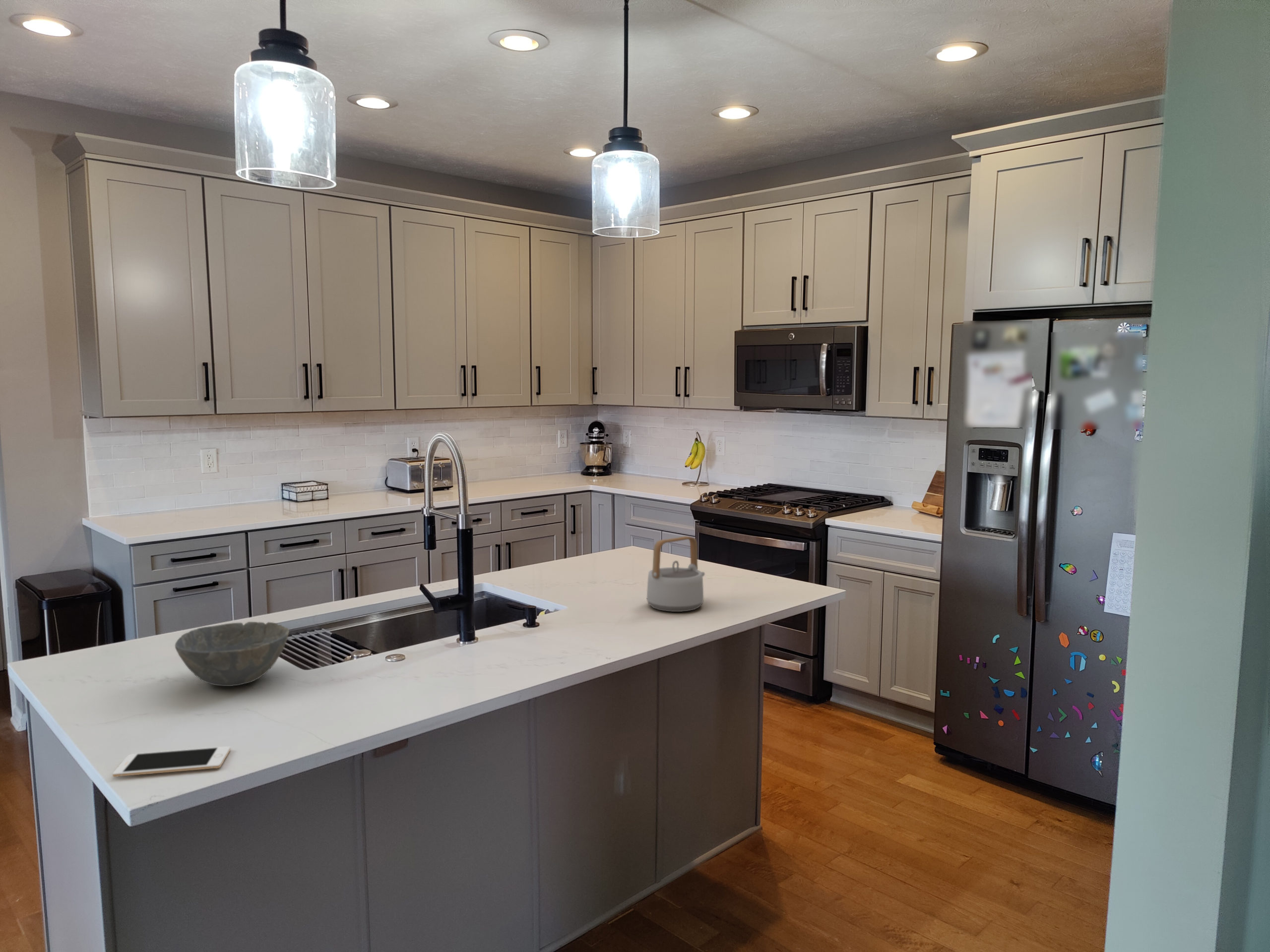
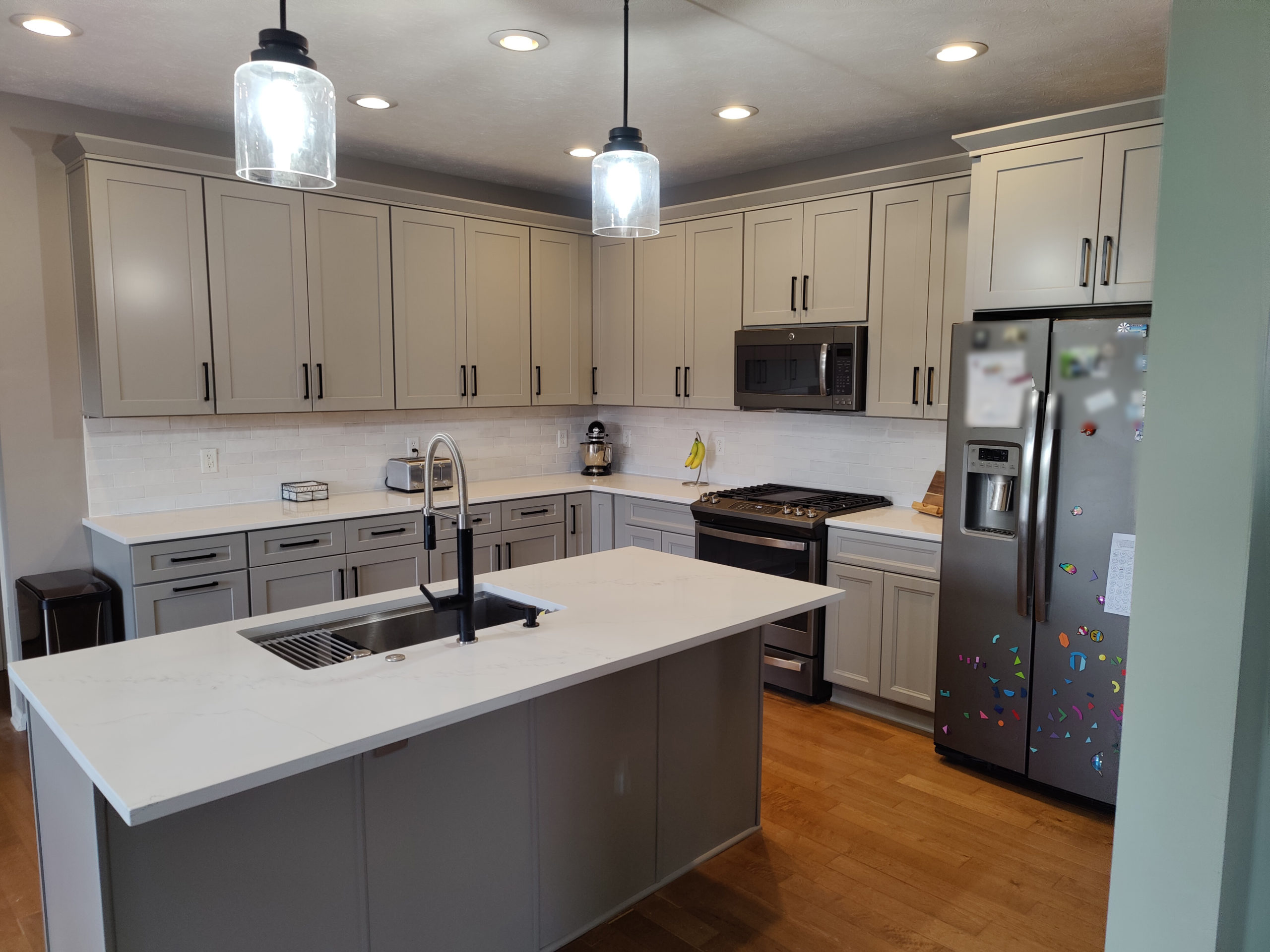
- bowl (234, 657)
- cell phone (174, 761)
- teapot (679, 571)
